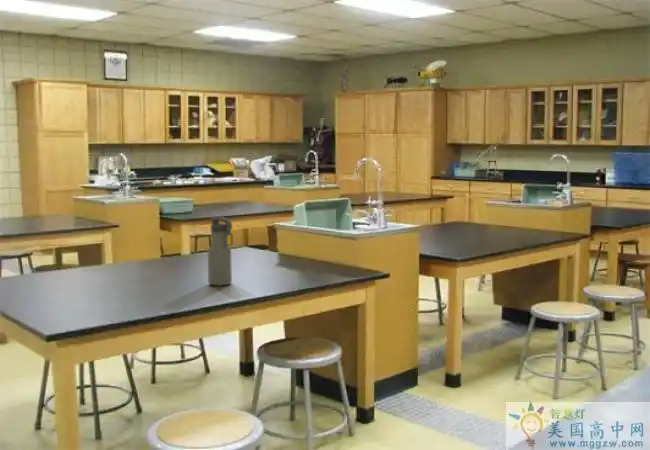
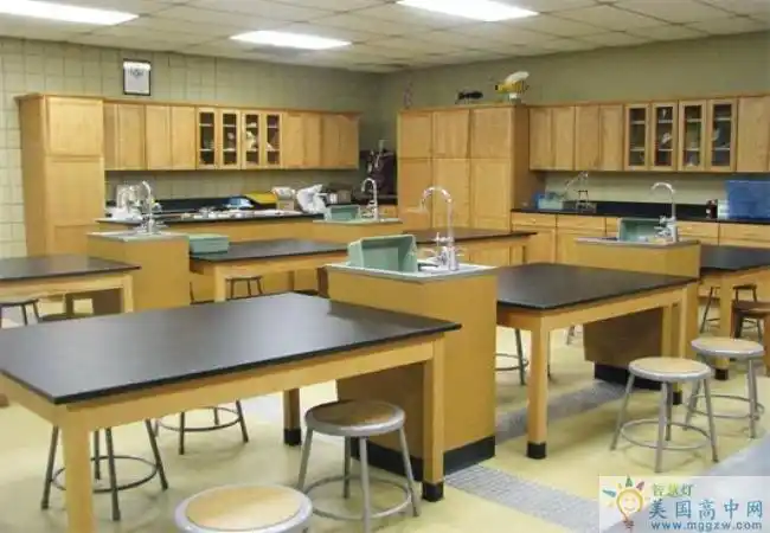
- water bottle (219, 250)
